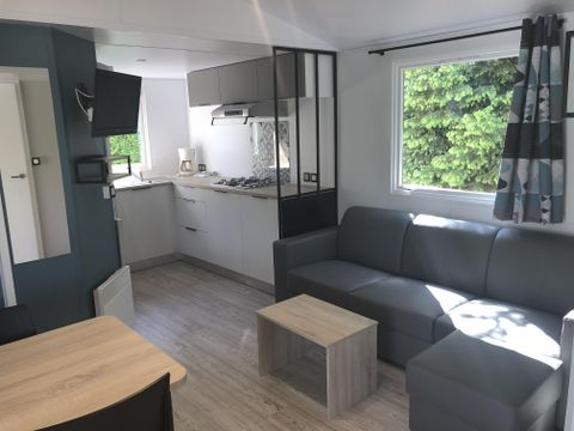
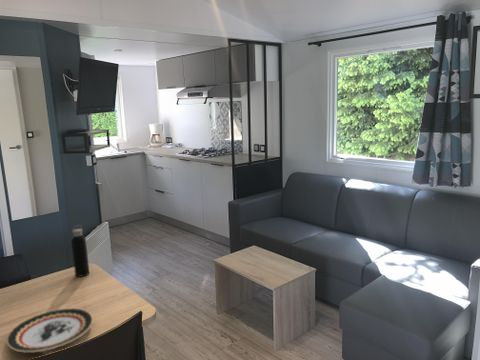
+ plate (52, 330)
+ water bottle (79, 250)
